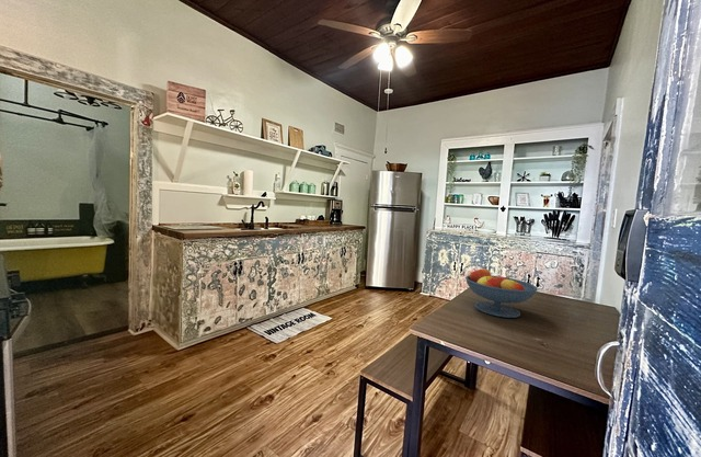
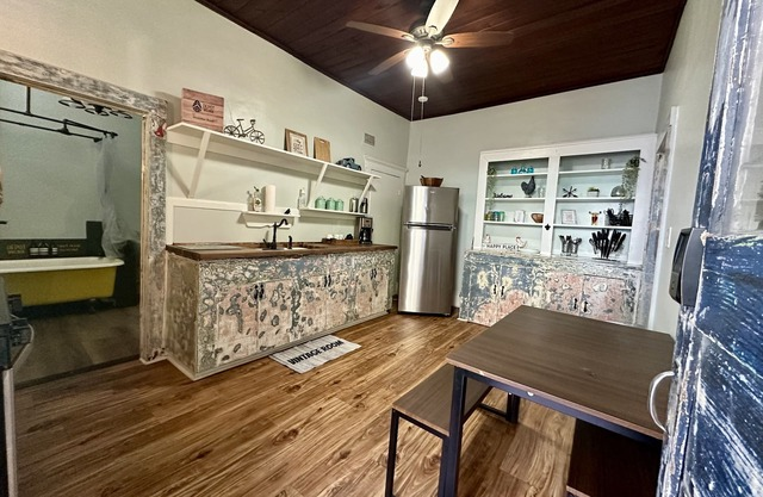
- fruit bowl (498, 290)
